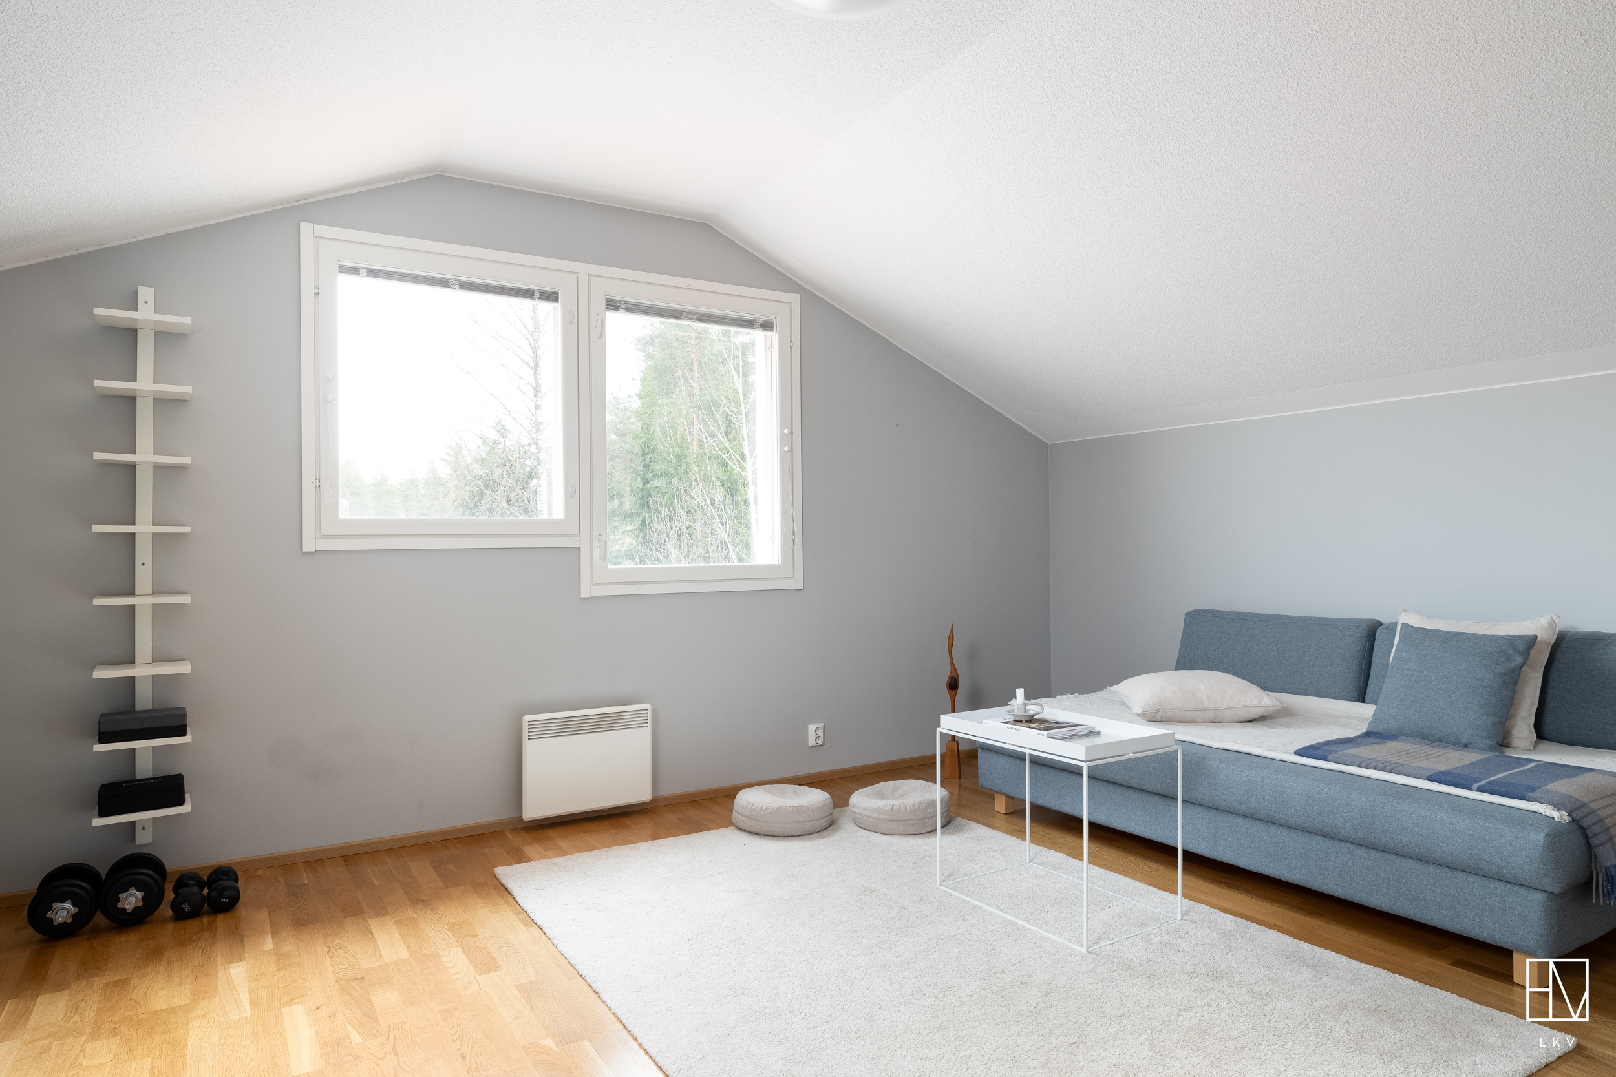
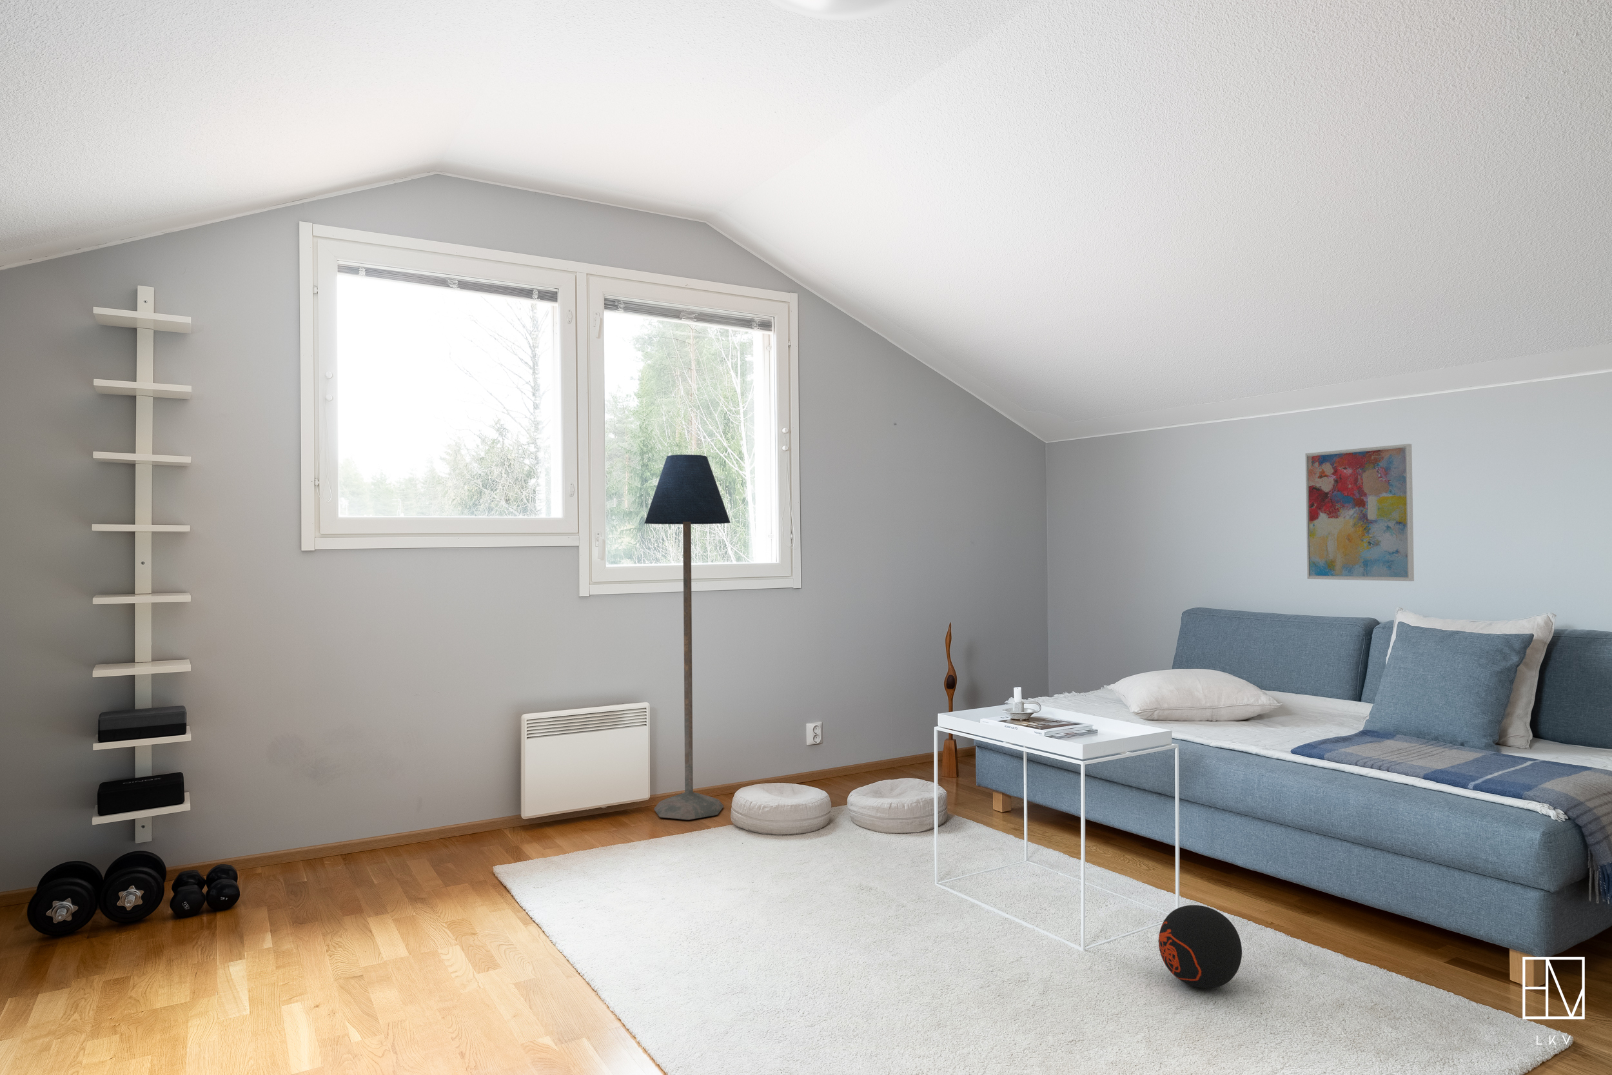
+ decorative ball (1199, 945)
+ floor lamp (687, 632)
+ wall art (1357, 514)
